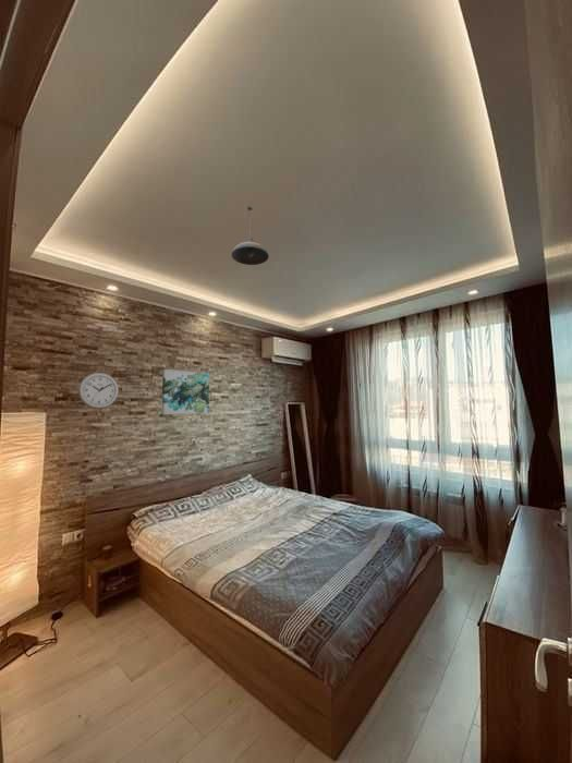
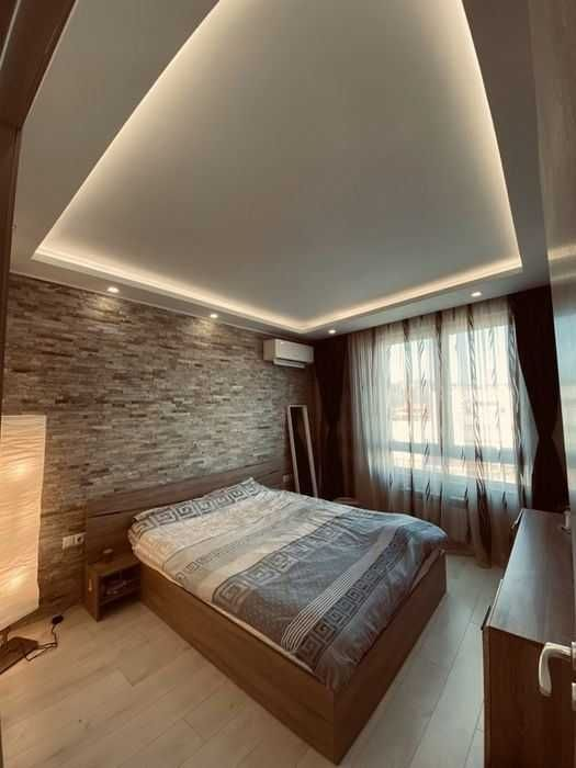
- wall clock (99, 390)
- wall art (186, 392)
- pendant light (250, 231)
